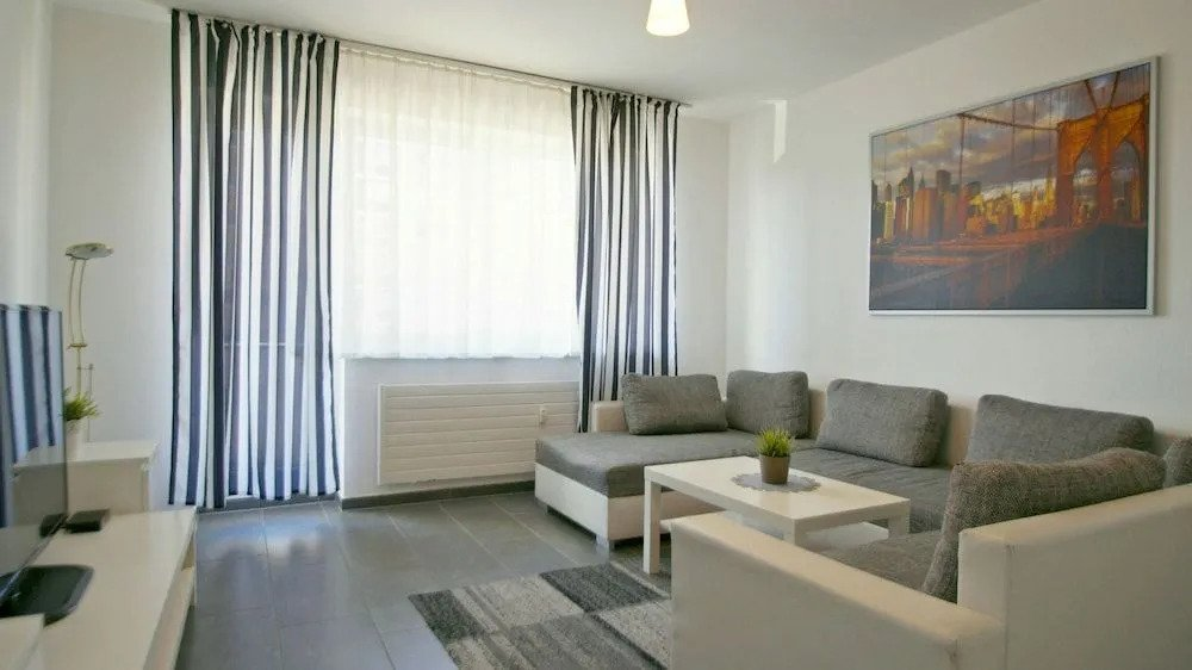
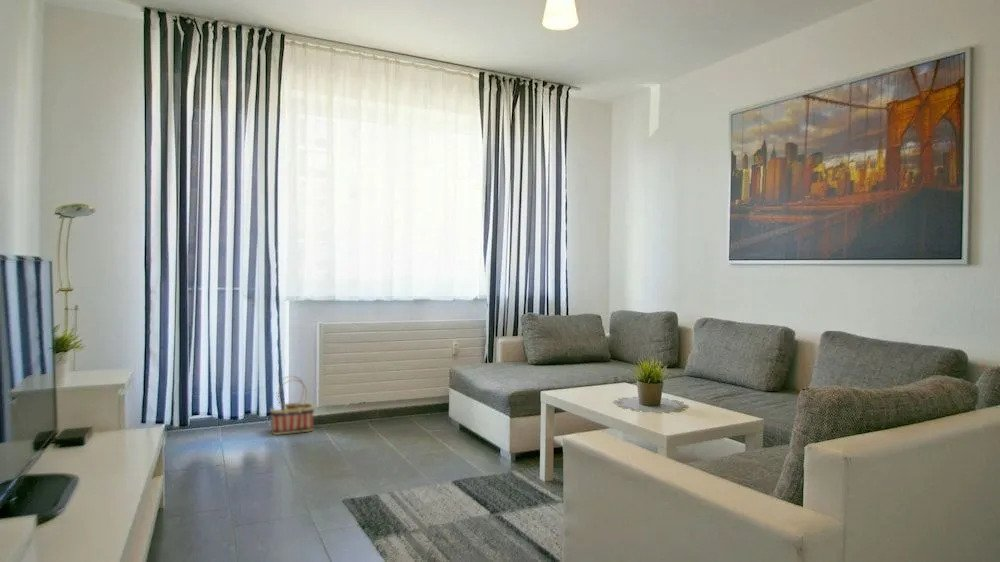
+ basket (292, 404)
